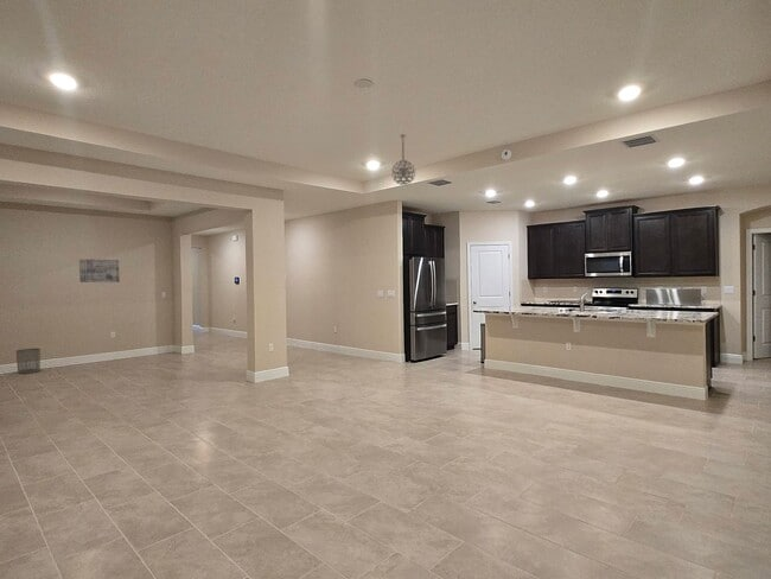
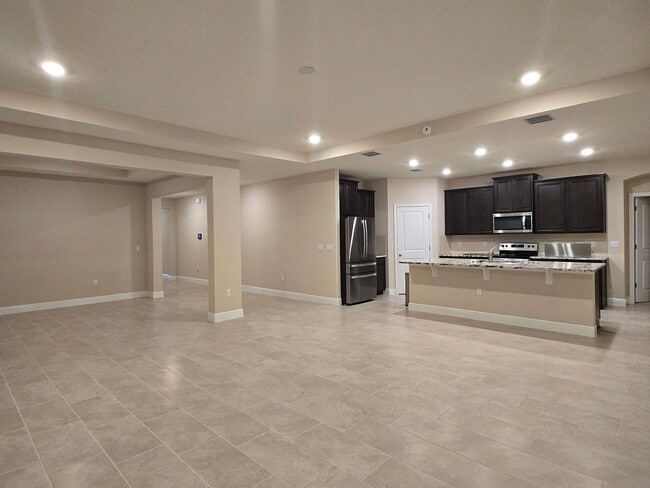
- wall art (100, 271)
- chandelier (403, 159)
- waste bin (28, 361)
